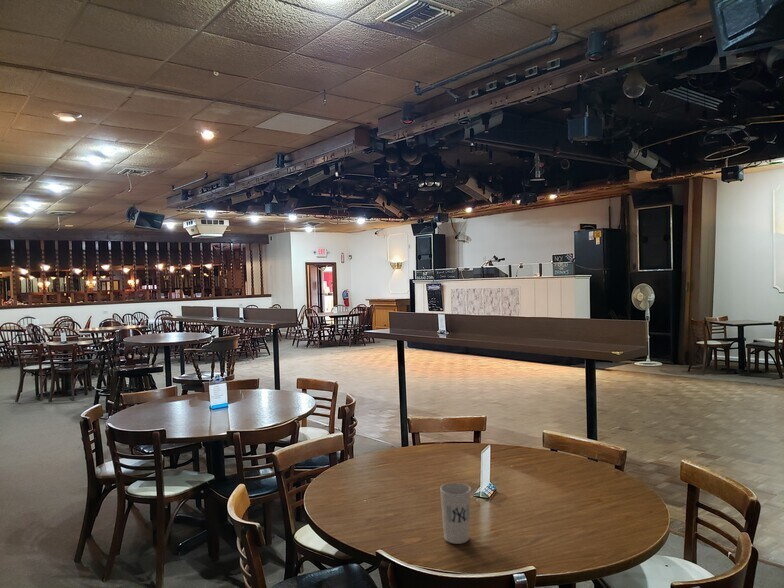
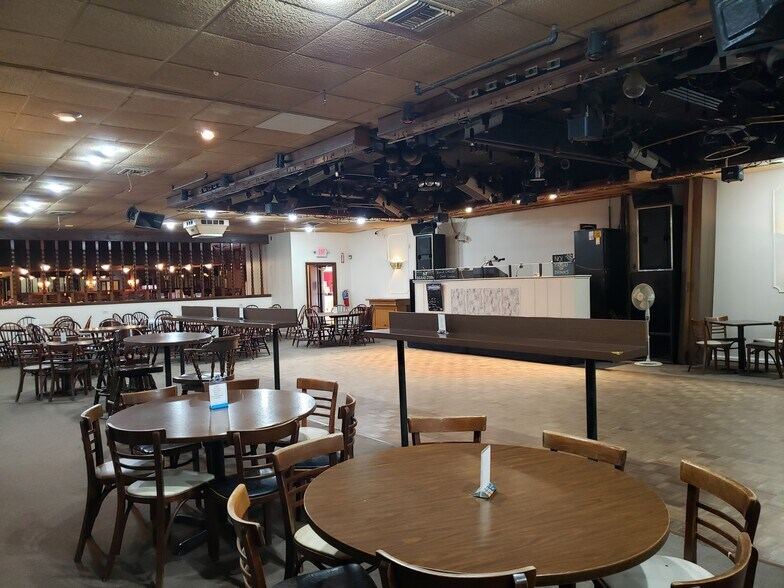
- cup (455, 513)
